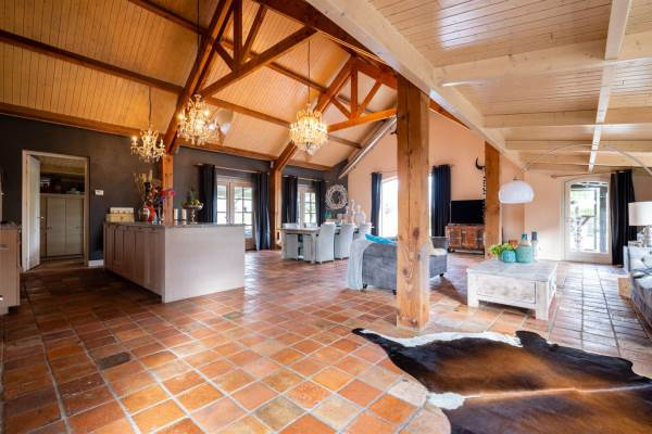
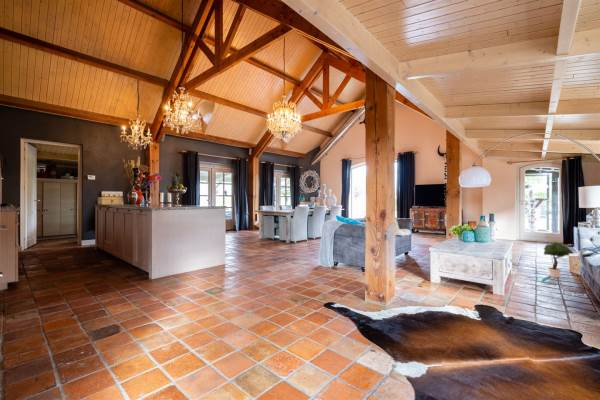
+ potted tree (554, 261)
